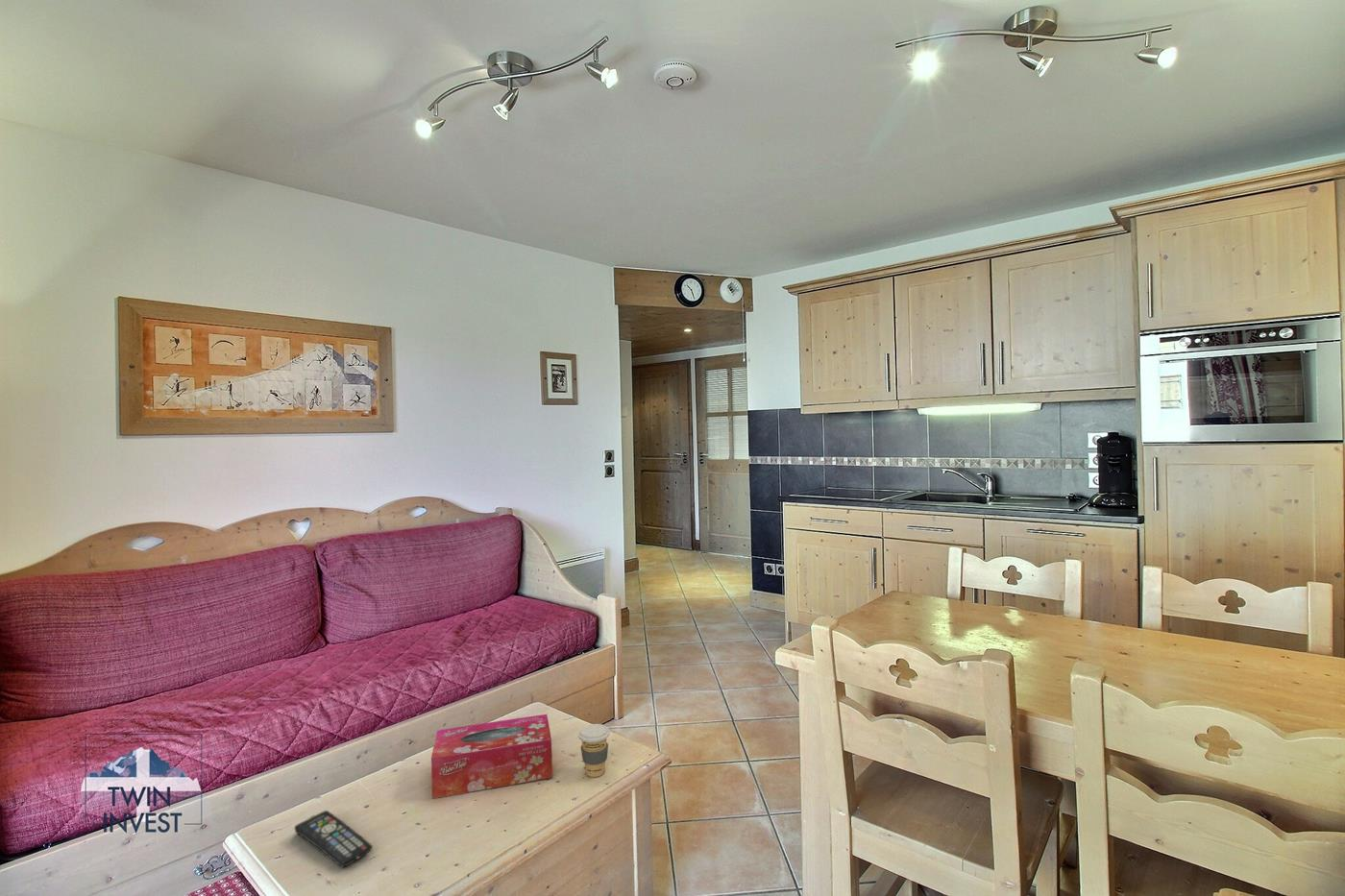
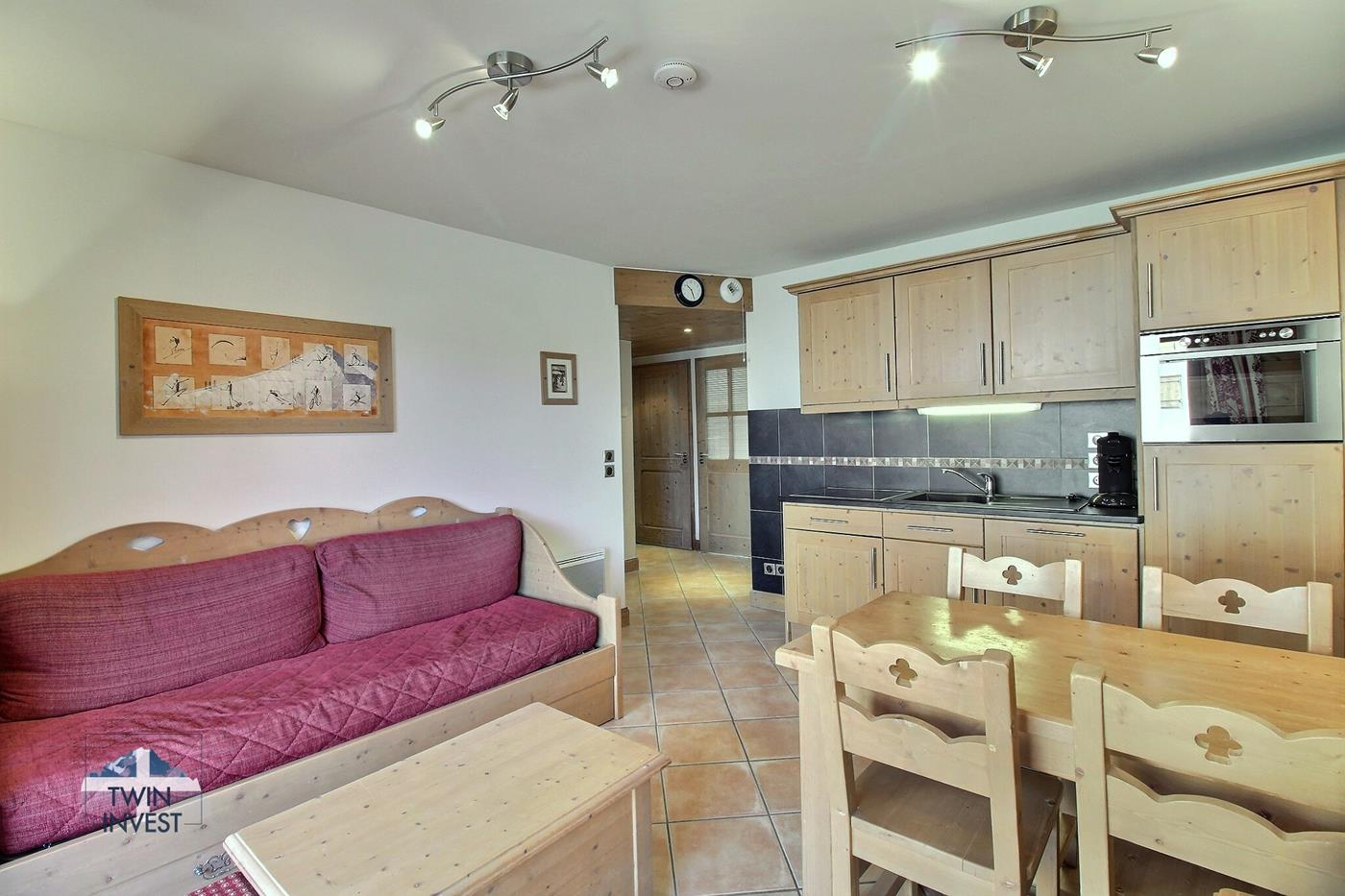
- tissue box (493, 753)
- remote control (331, 836)
- coffee cup (594, 750)
